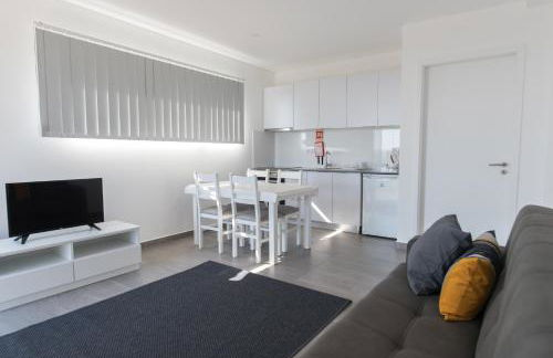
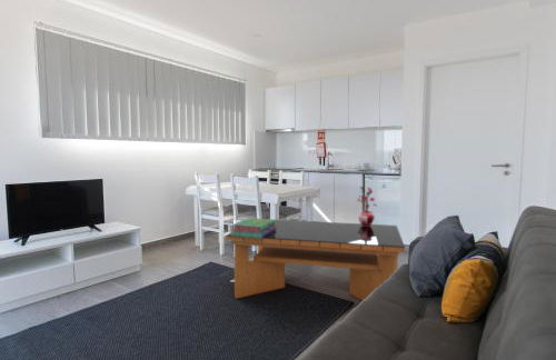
+ potted plant (367, 204)
+ stack of books (254, 227)
+ coffee table (316, 260)
